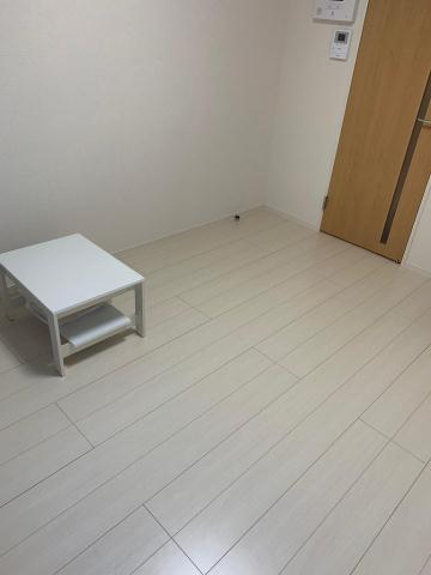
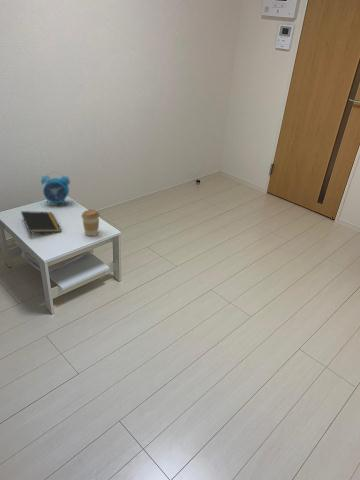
+ notepad (40, 221)
+ alarm clock (55, 188)
+ coffee cup (90, 222)
